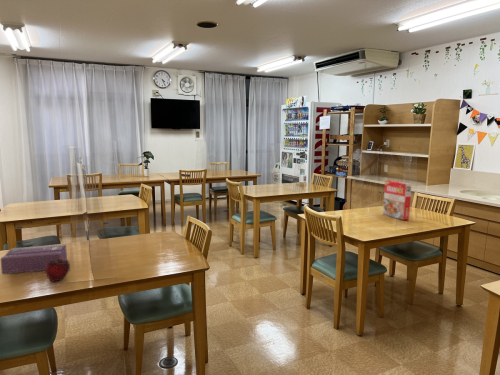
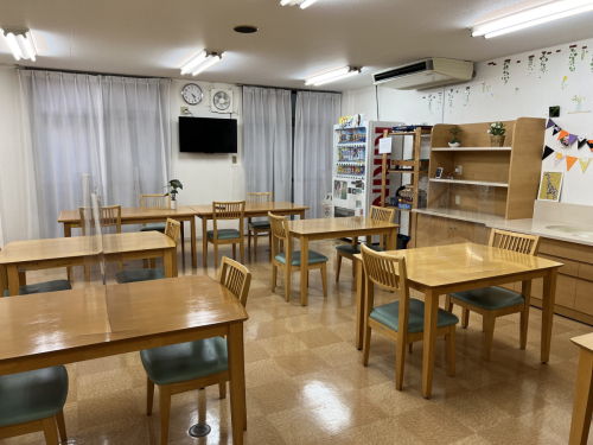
- fruit (57, 269)
- tissue box (35, 258)
- cereal box (396, 199)
